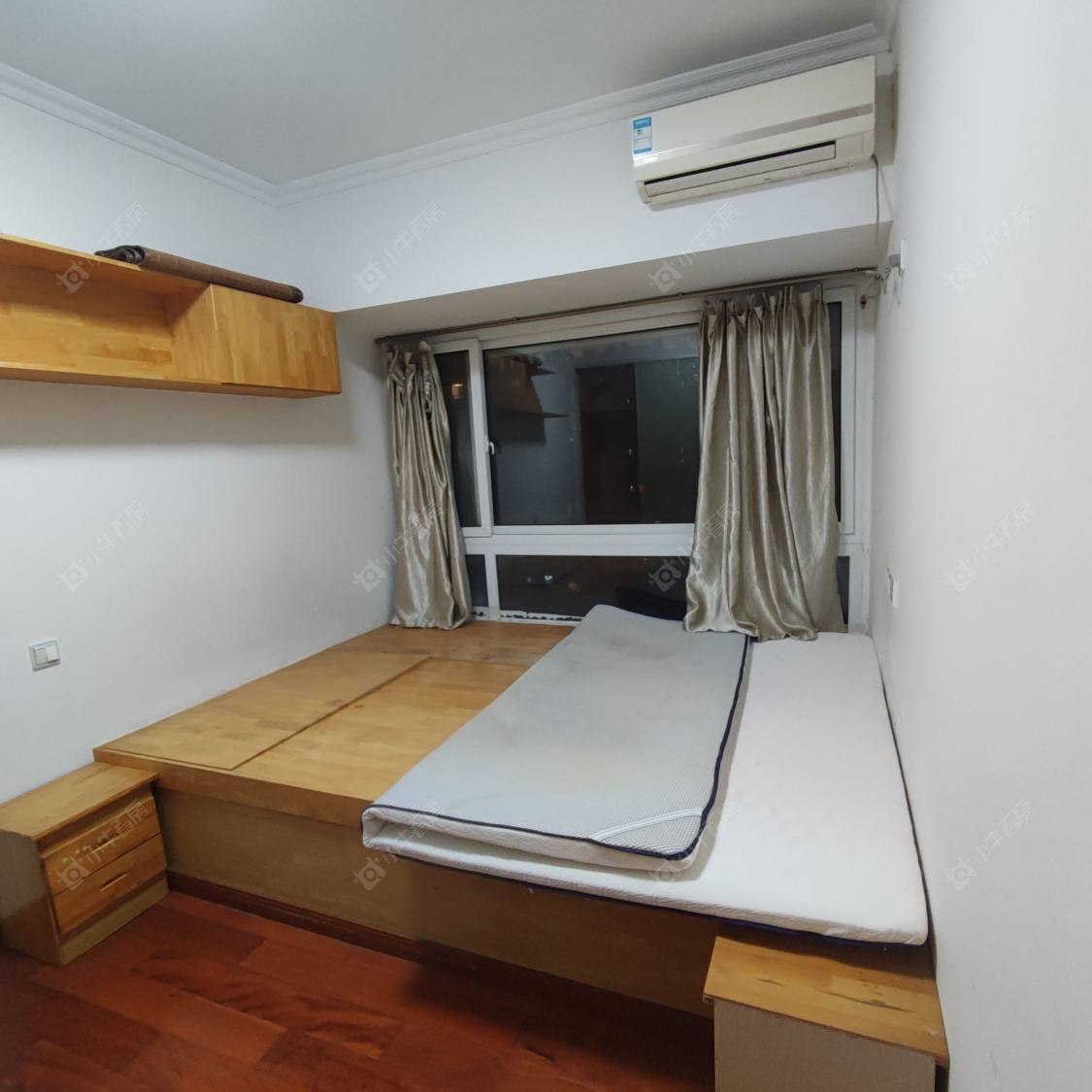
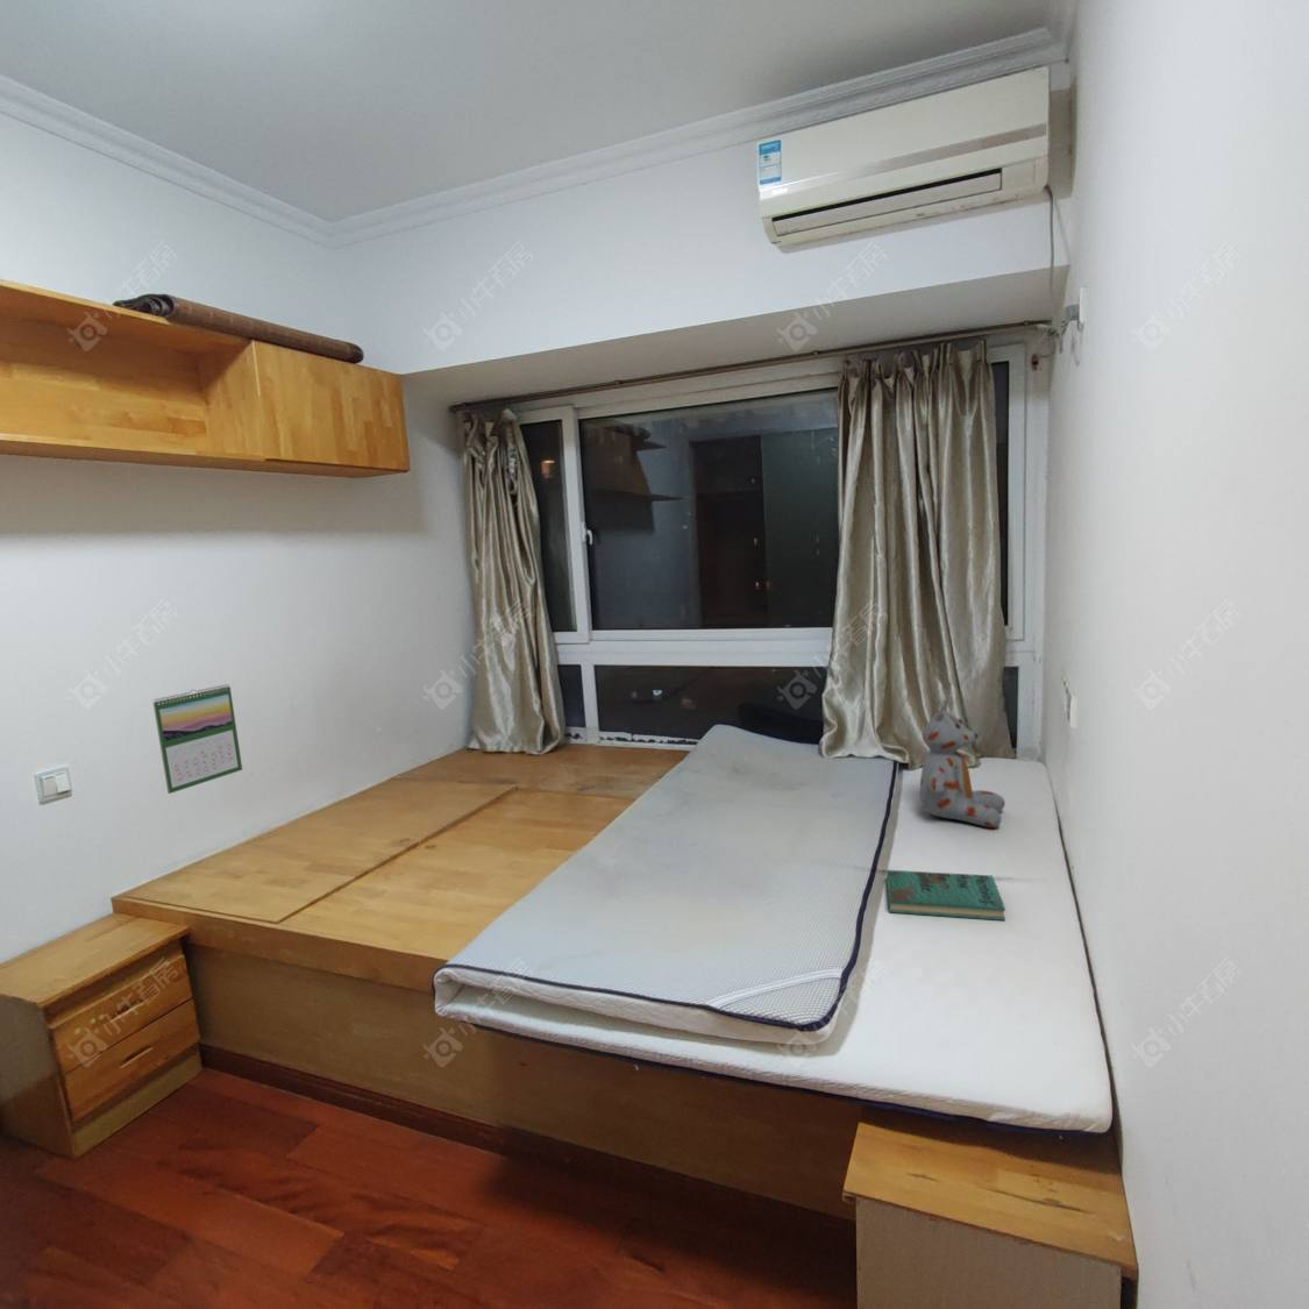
+ book (941, 893)
+ calendar (199, 735)
+ stuffed bear (961, 760)
